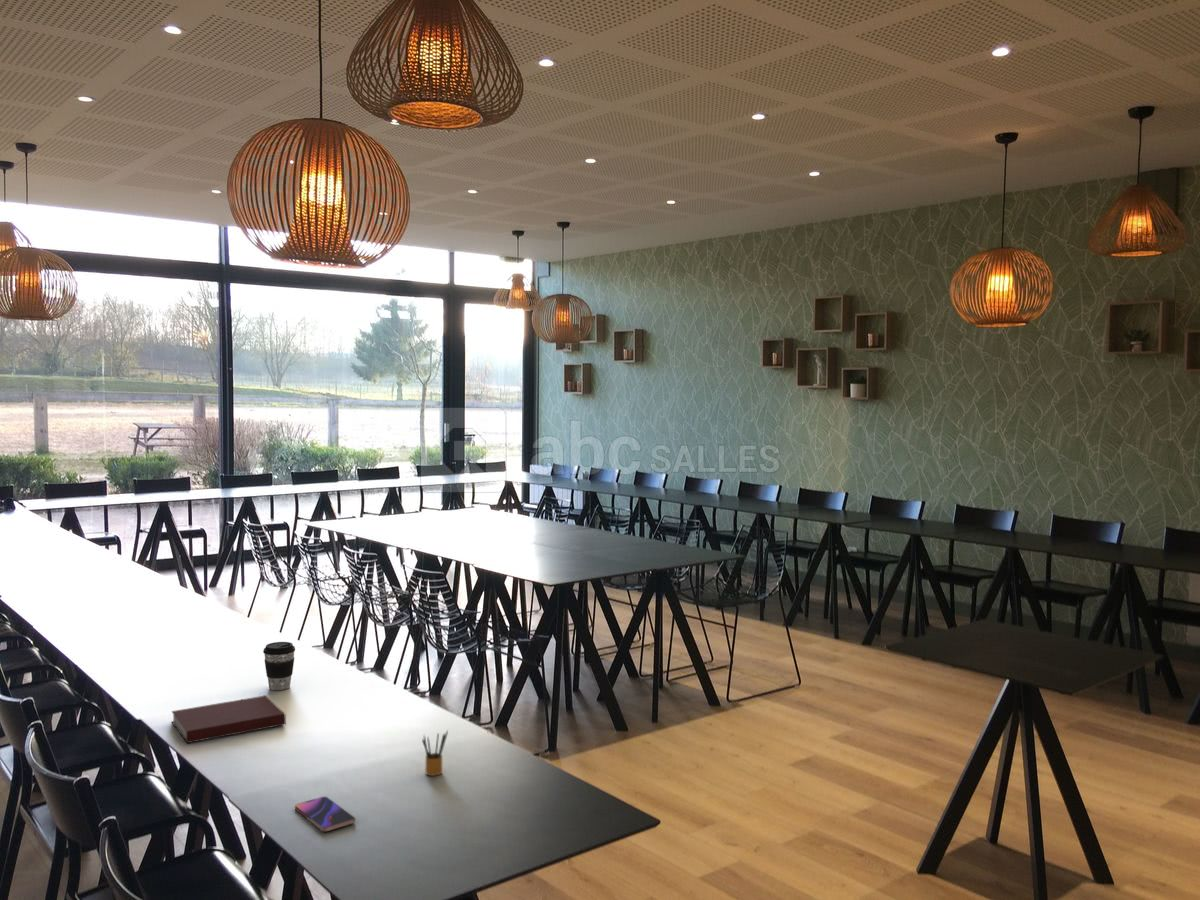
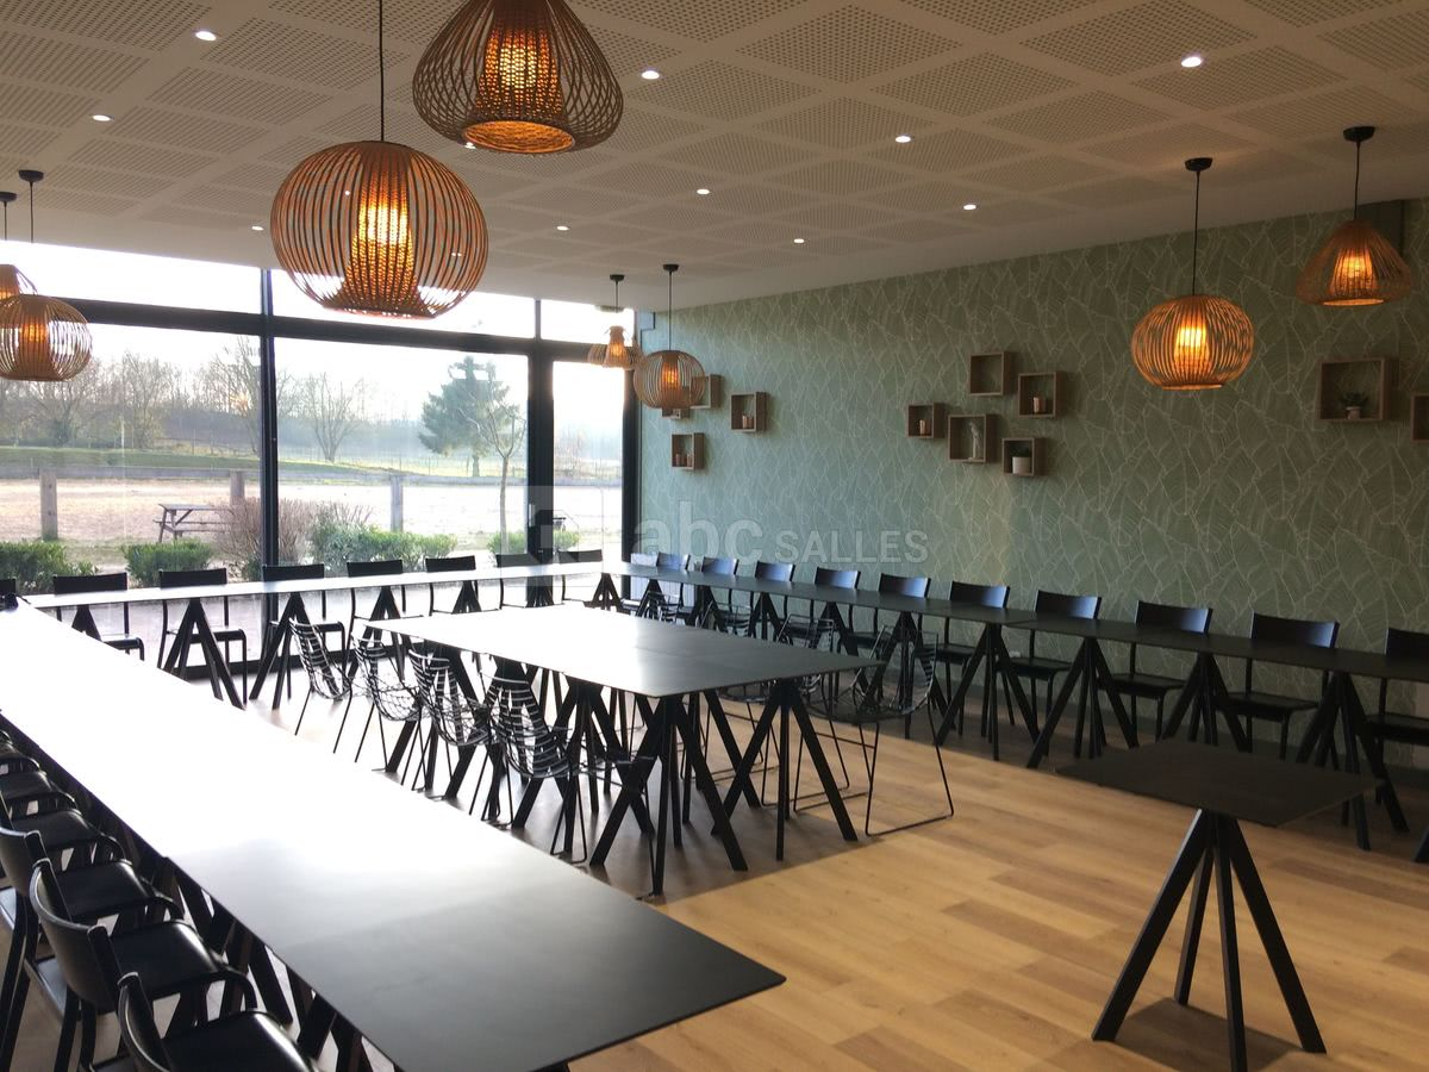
- coffee cup (279, 666)
- smartphone (324, 813)
- notebook (228, 718)
- pencil box (433, 753)
